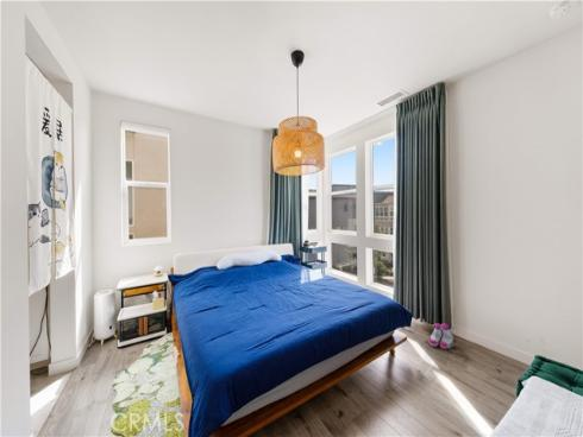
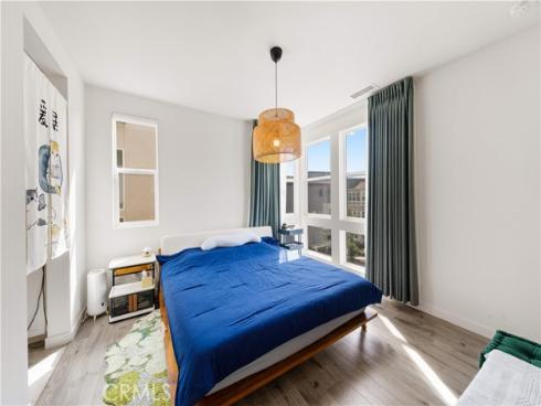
- boots (440, 334)
